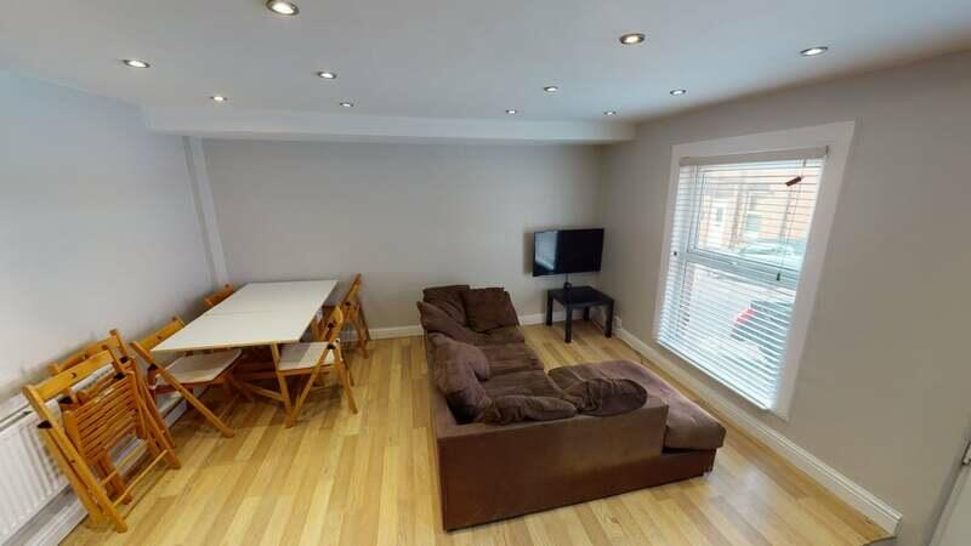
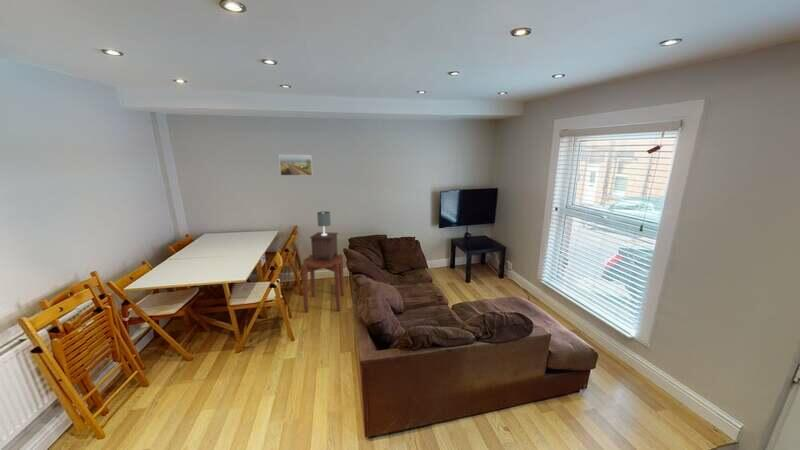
+ table lamp (324, 235)
+ side table (314, 281)
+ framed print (296, 165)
